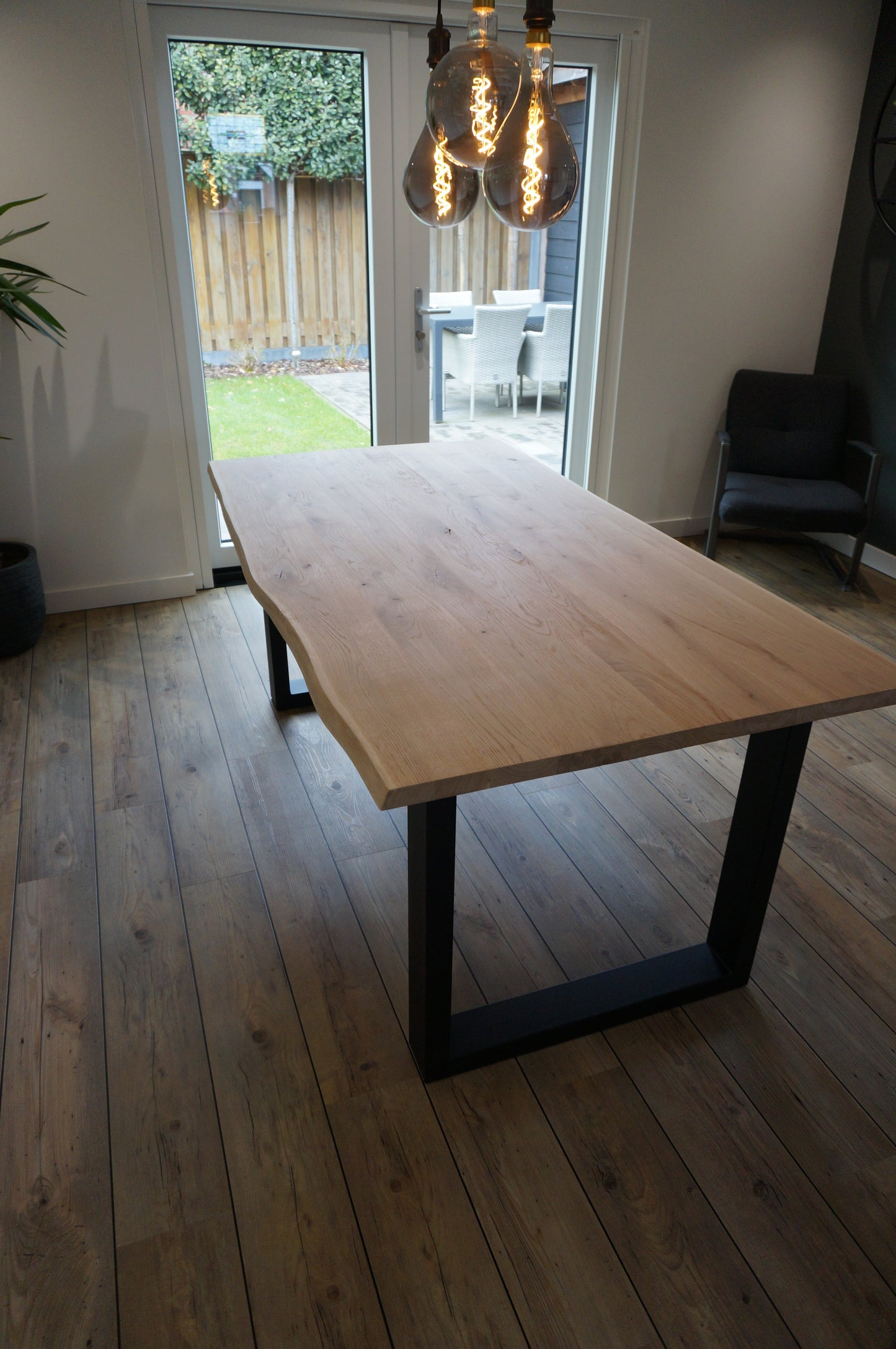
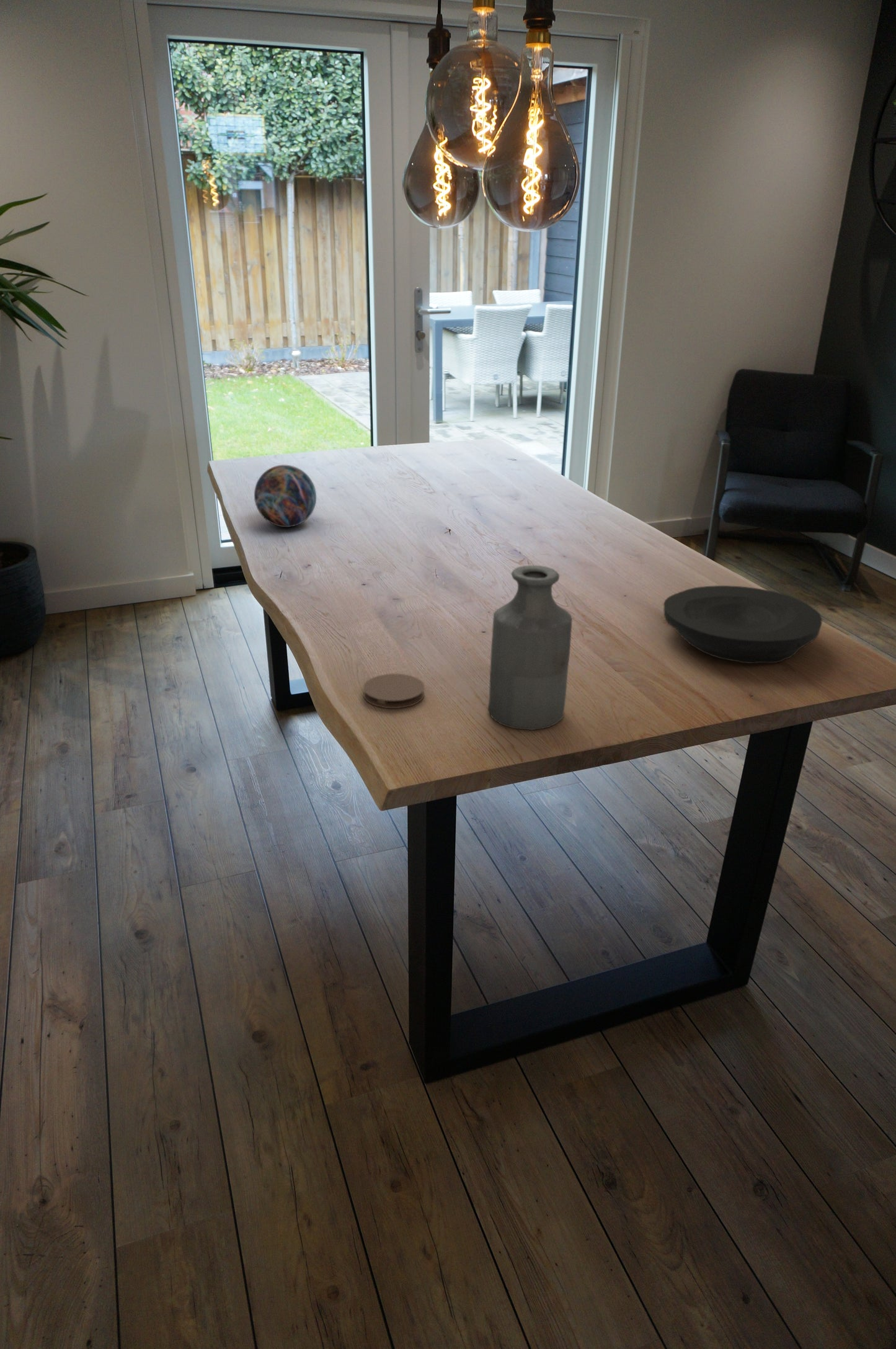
+ coaster (394, 690)
+ plate (739, 627)
+ bottle (530, 645)
+ decorative orb (285, 496)
